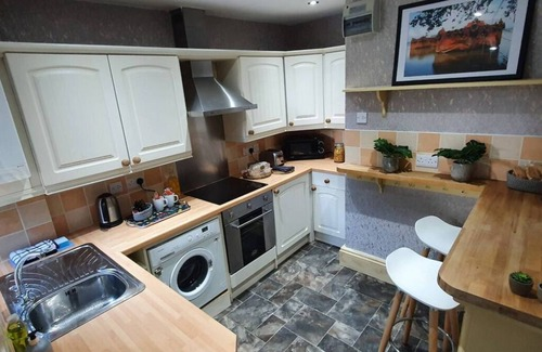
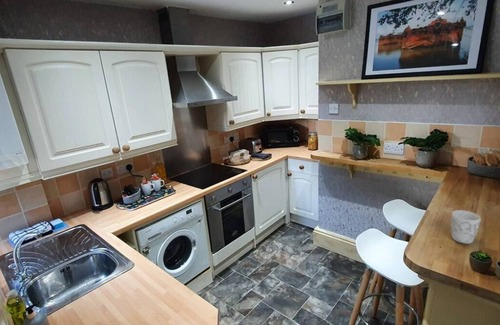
+ mug (463, 225)
